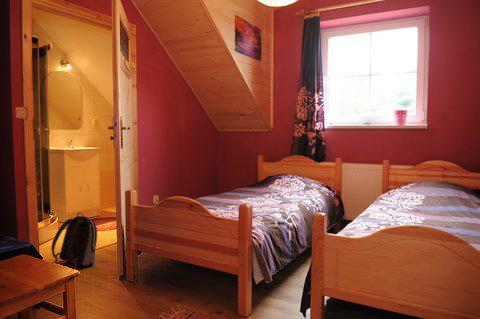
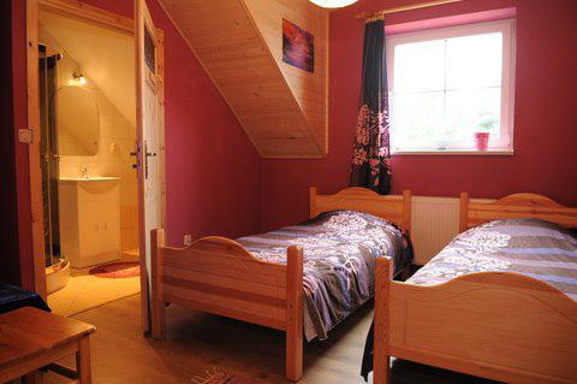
- backpack (76, 239)
